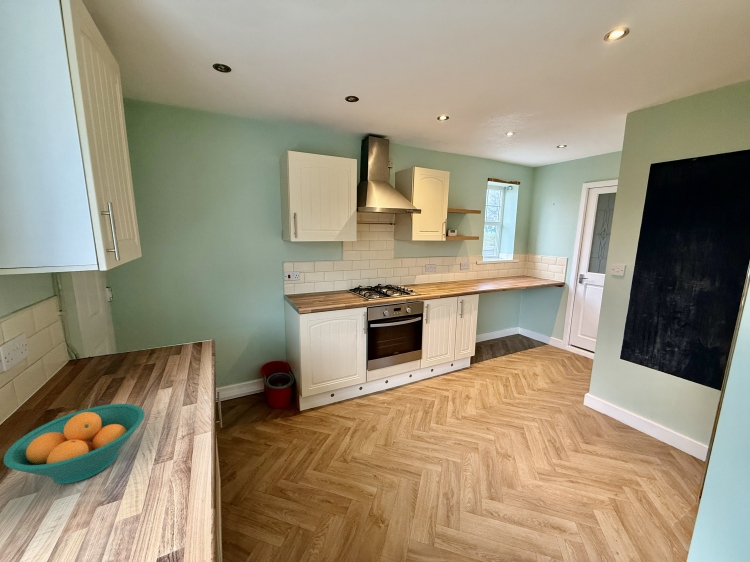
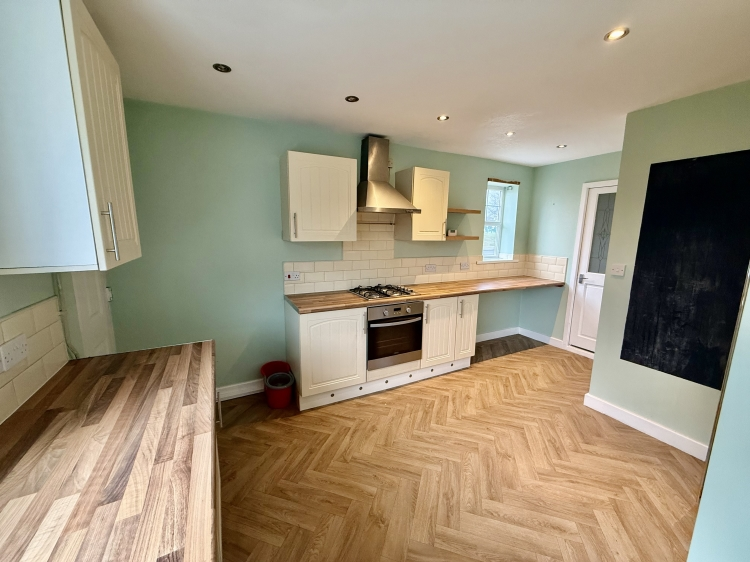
- fruit bowl (83, 440)
